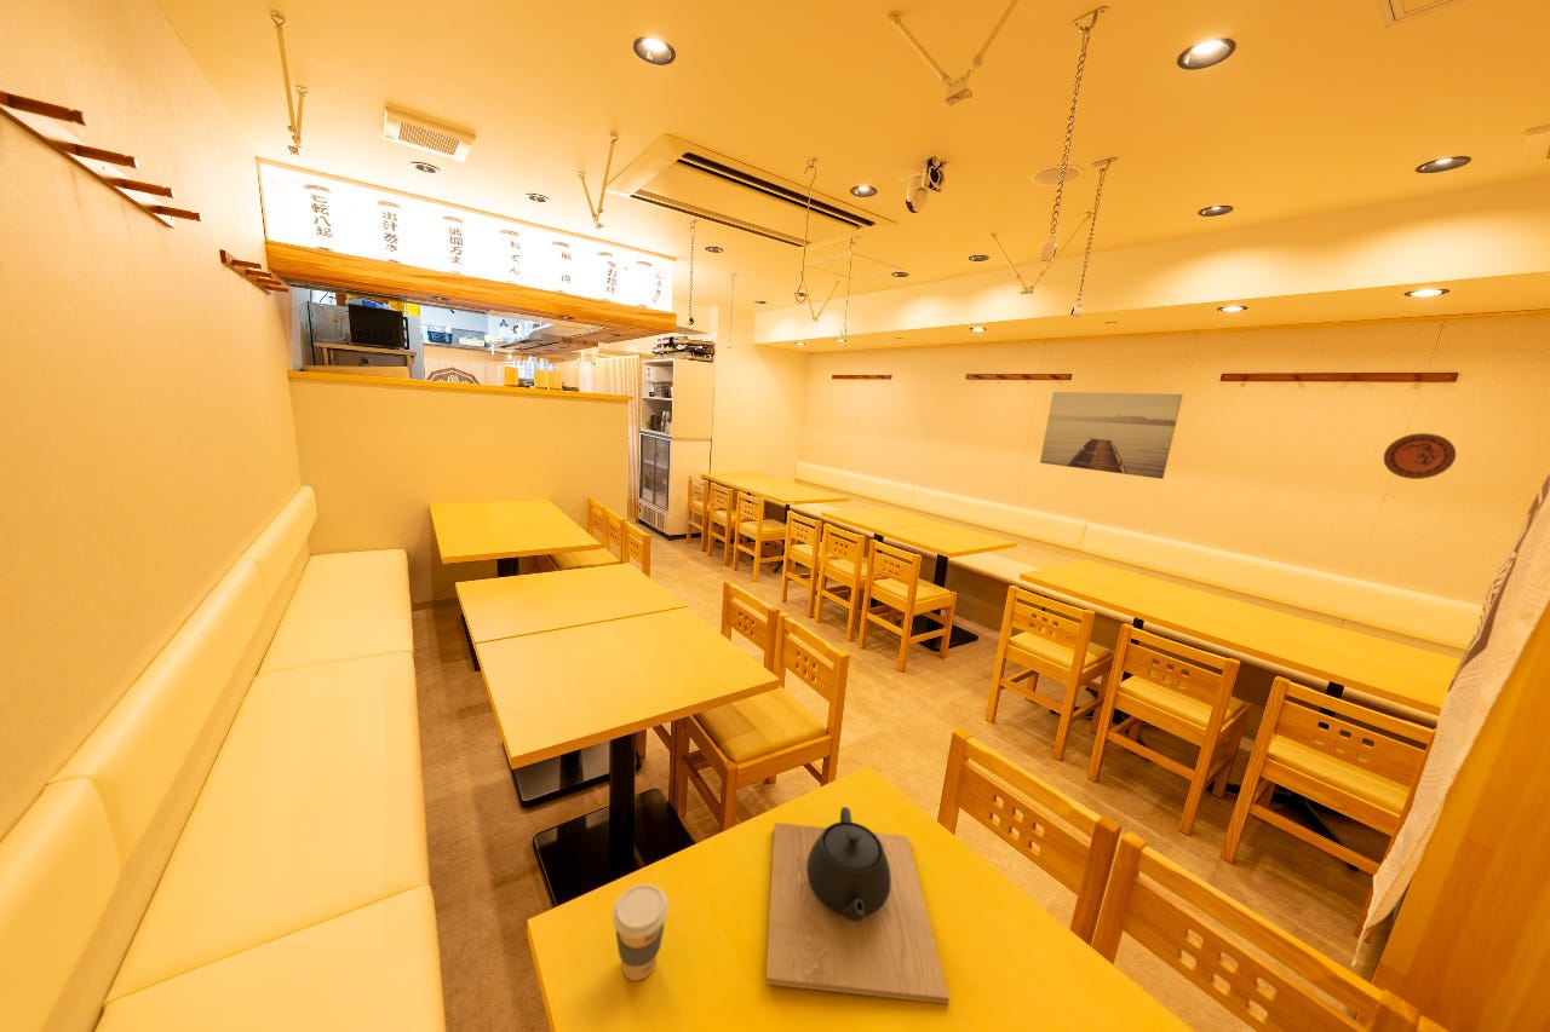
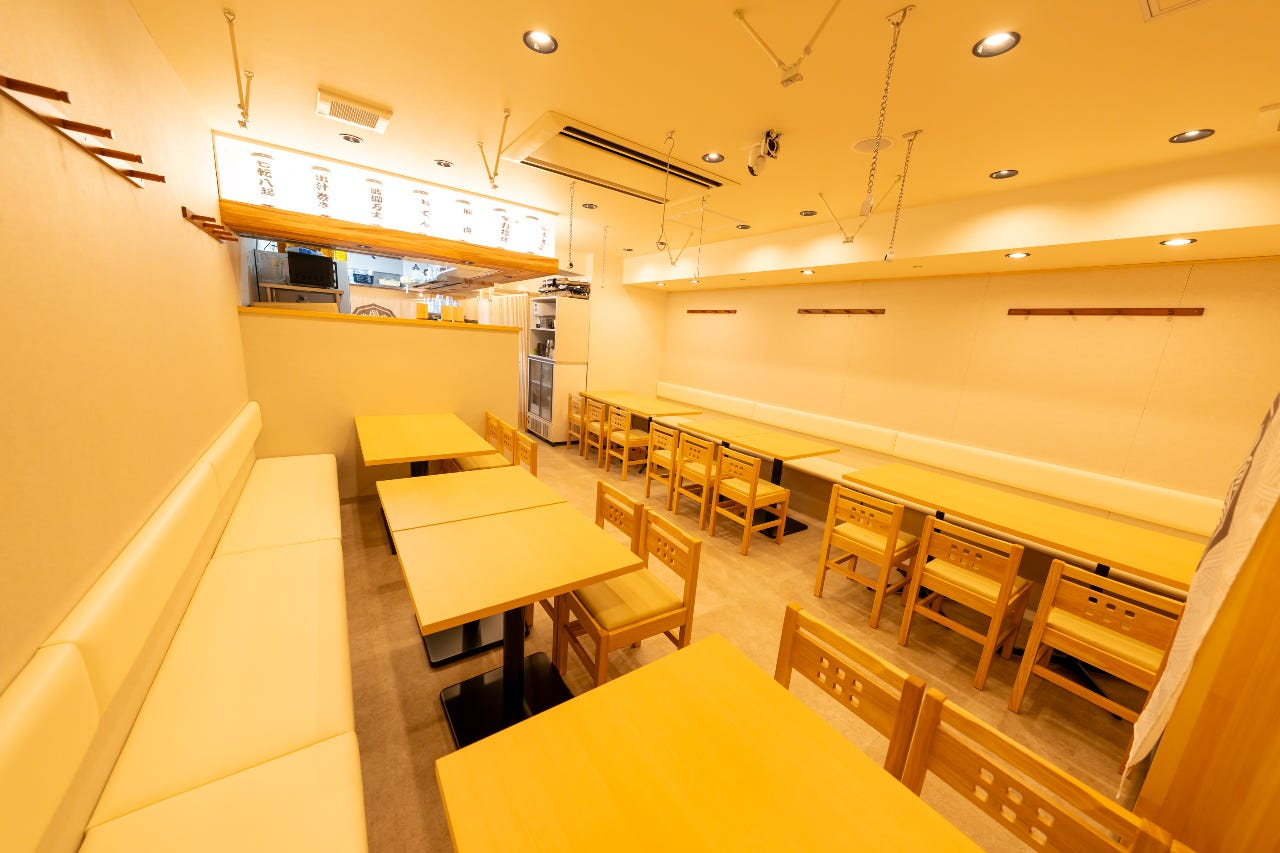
- coffee cup (639, 934)
- teapot (850, 870)
- decorative plate (1418, 456)
- wall art (1103, 432)
